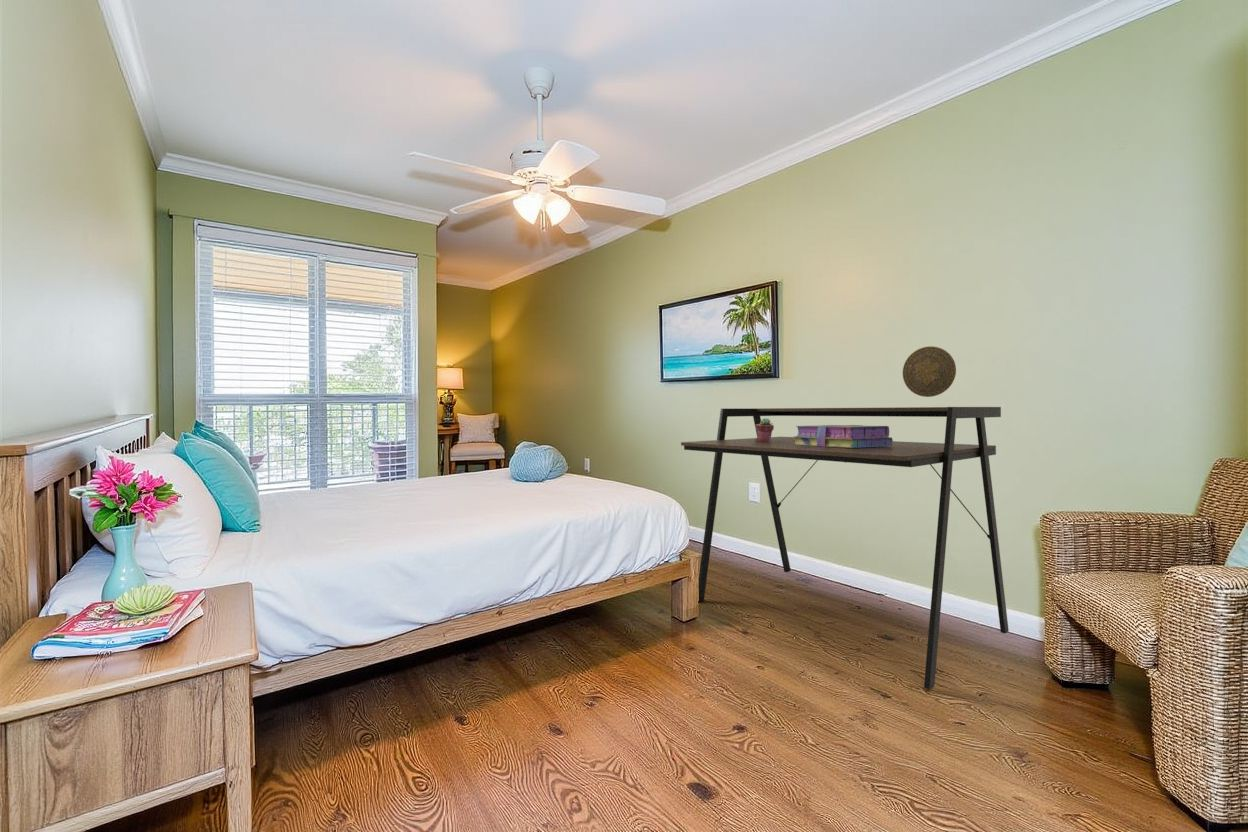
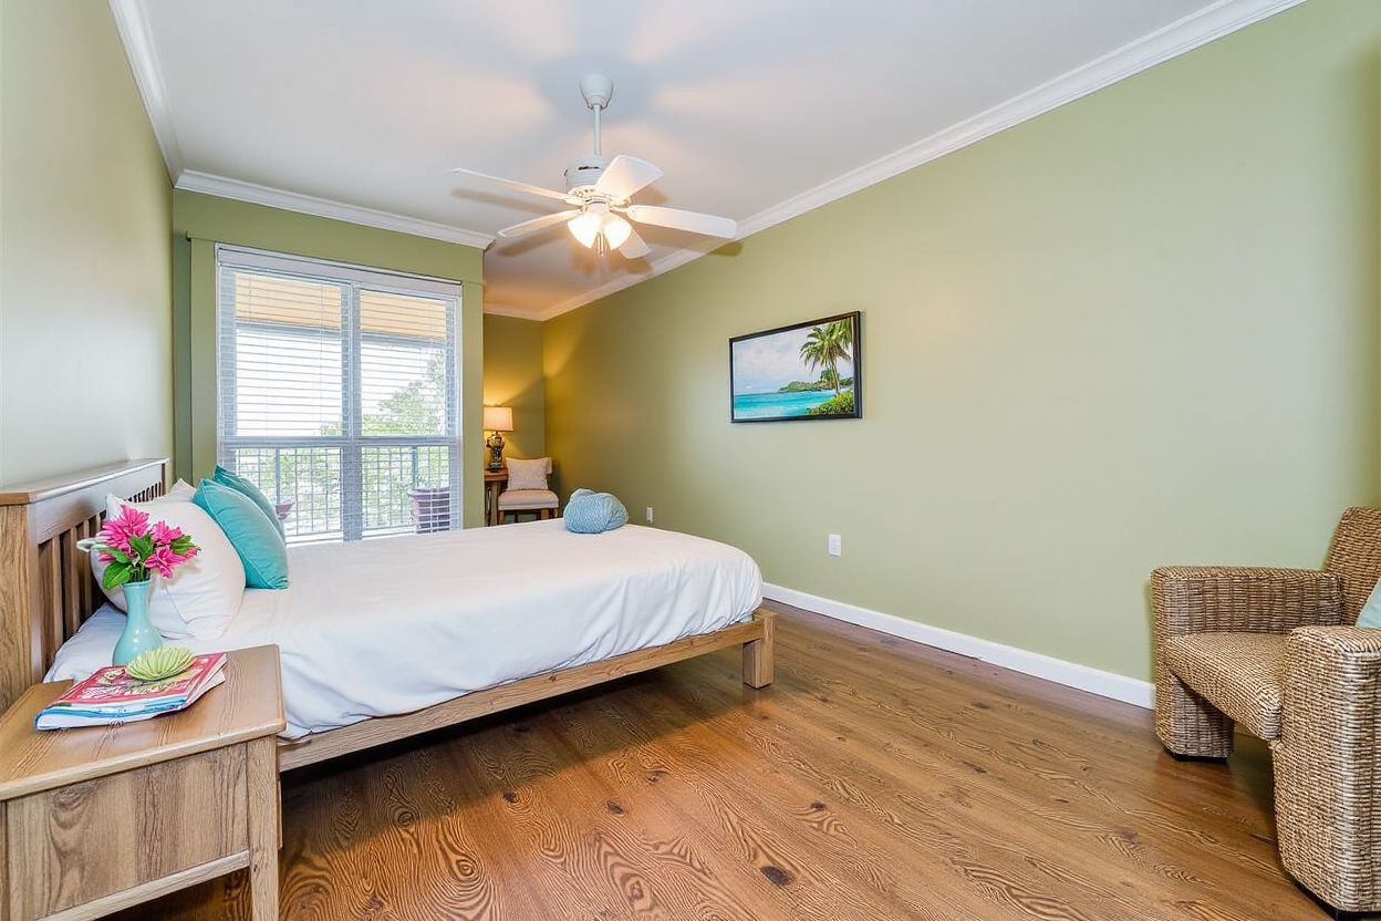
- stack of books (841, 435)
- potted succulent (764, 429)
- desk (799, 481)
- decorative plate (927, 371)
